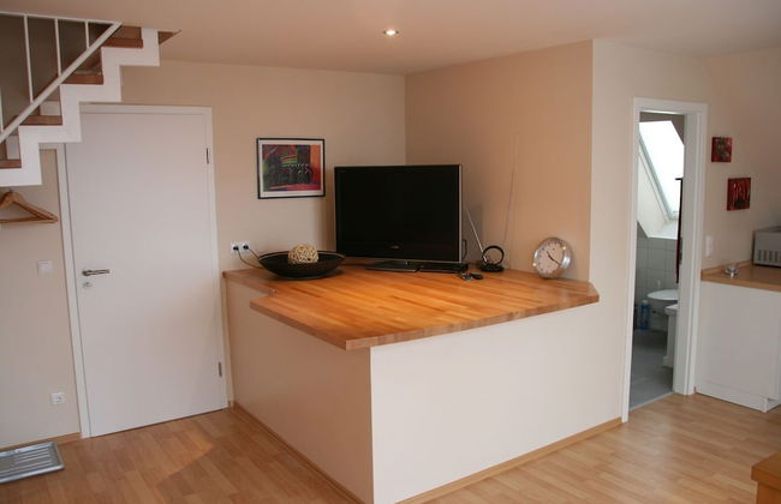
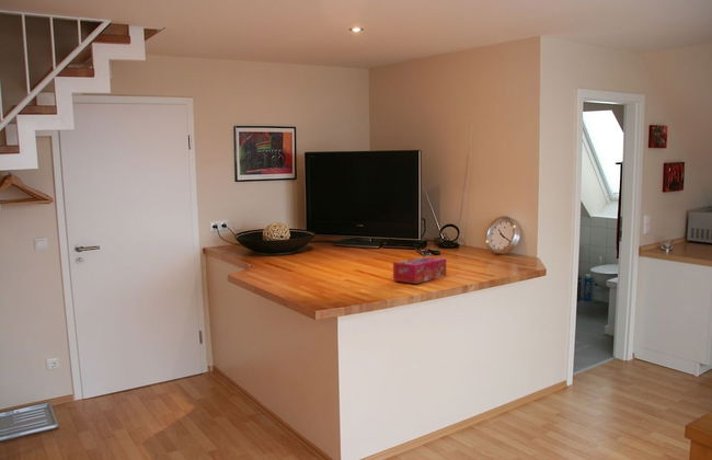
+ tissue box (420, 269)
